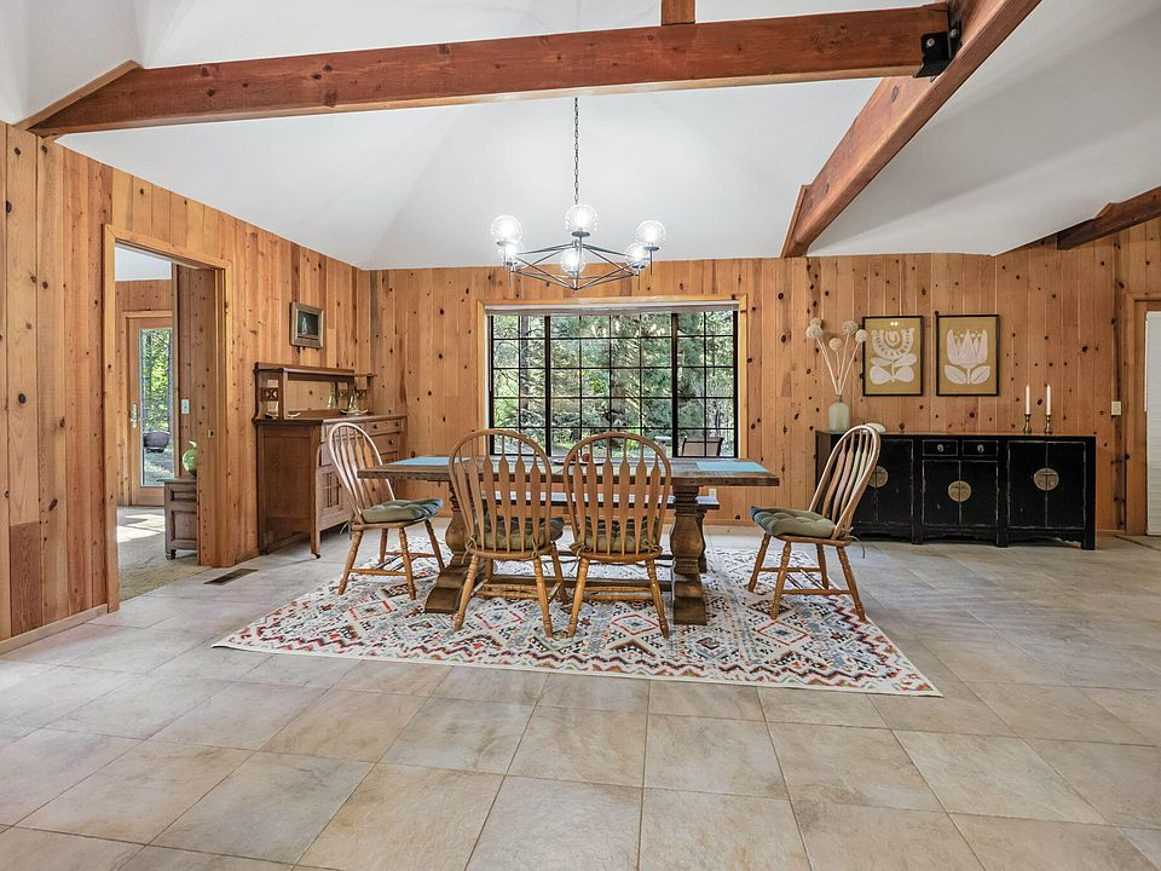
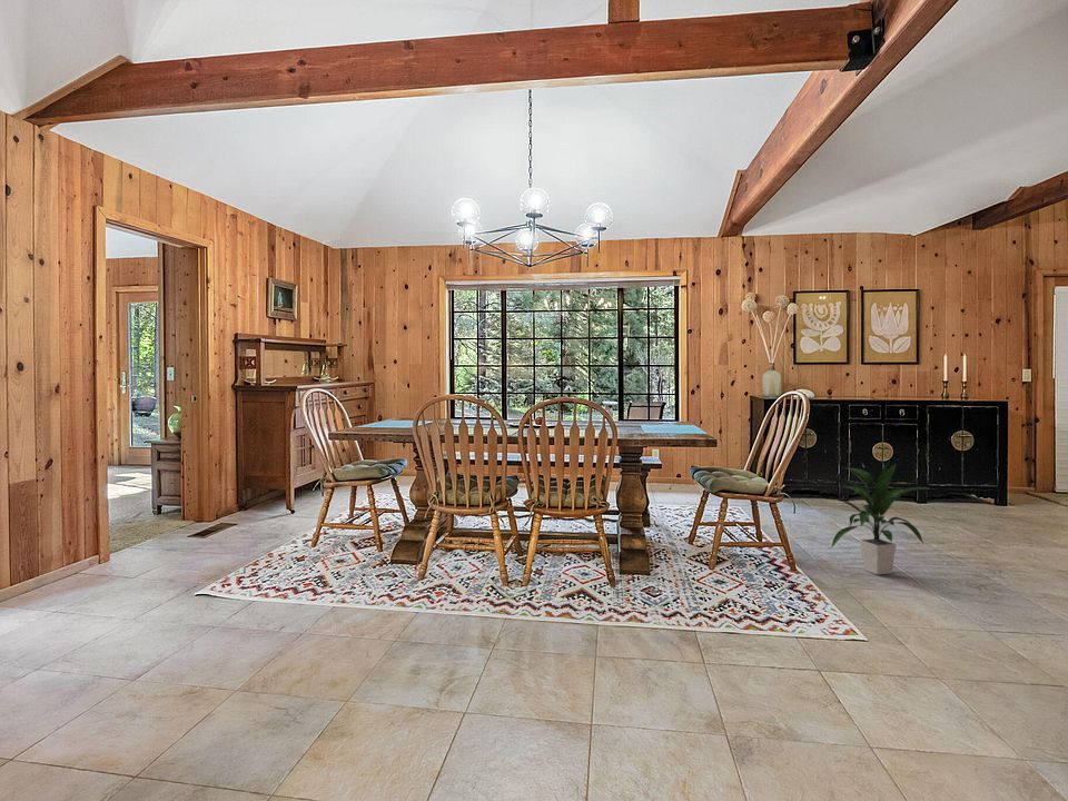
+ indoor plant (872, 515)
